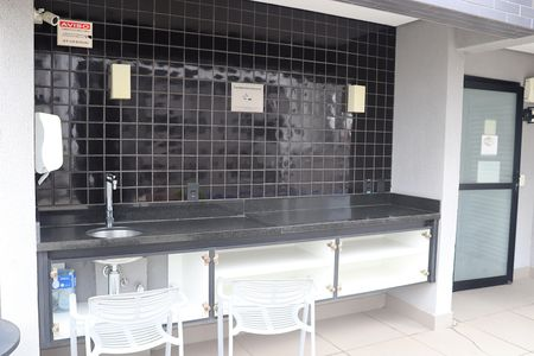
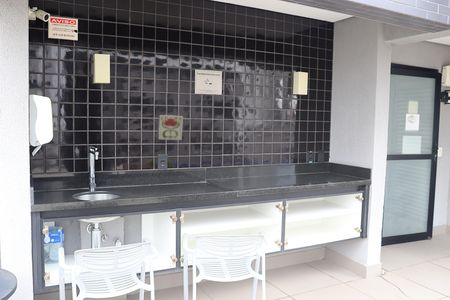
+ decorative tile (170, 127)
